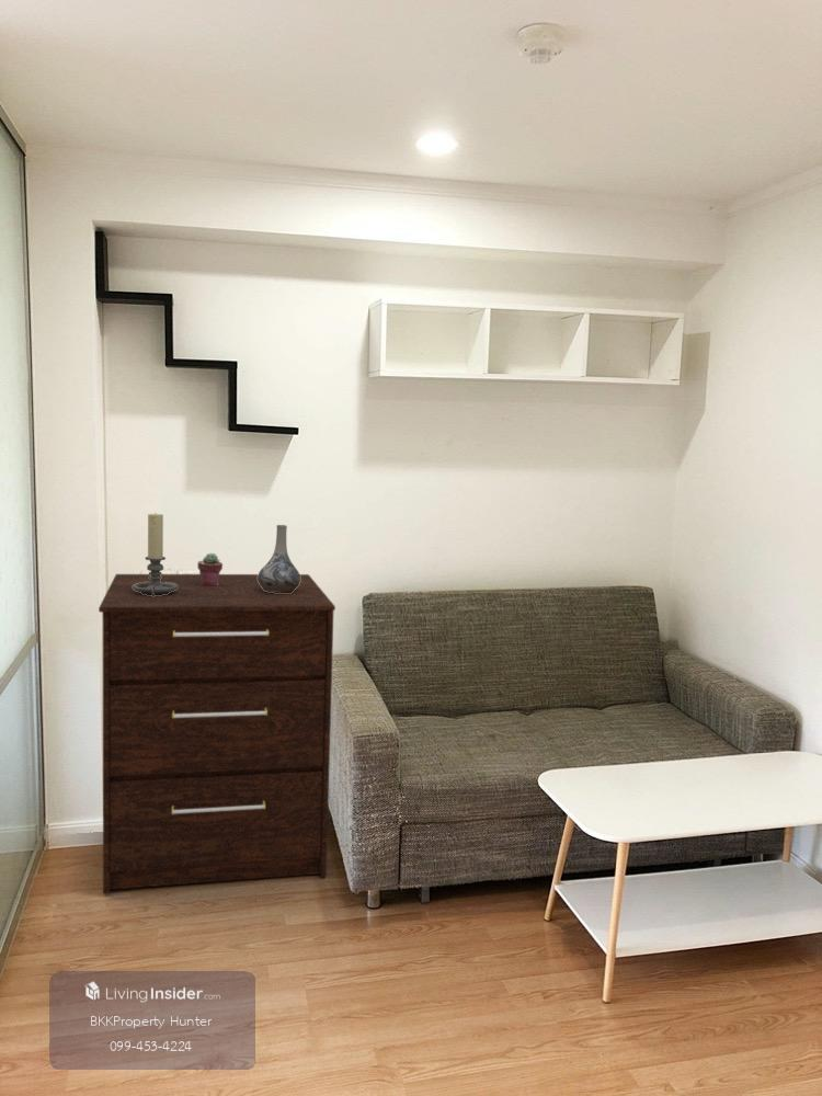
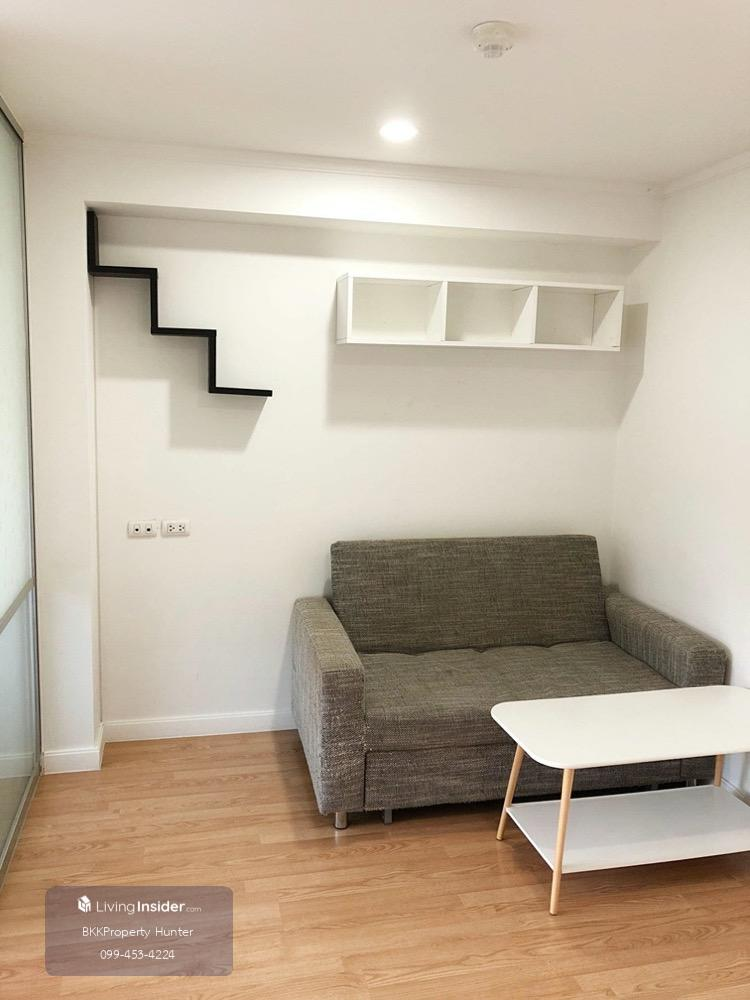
- decorative vase (279, 558)
- dresser (215, 718)
- candle holder (155, 552)
- potted succulent (209, 568)
